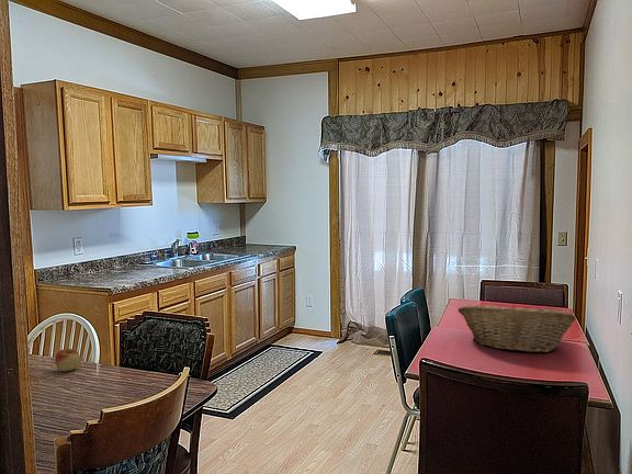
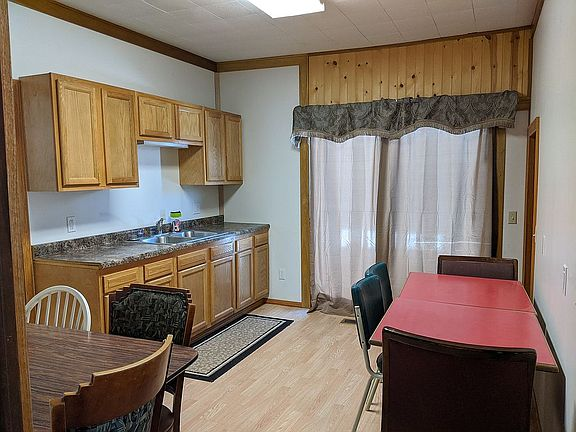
- apple (67, 359)
- fruit basket (514, 321)
